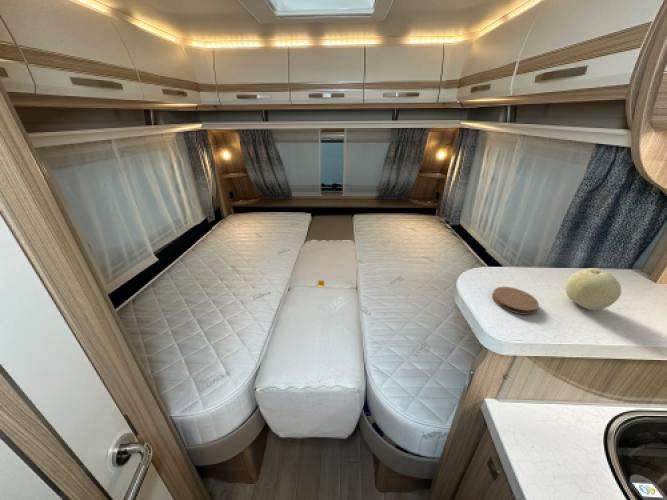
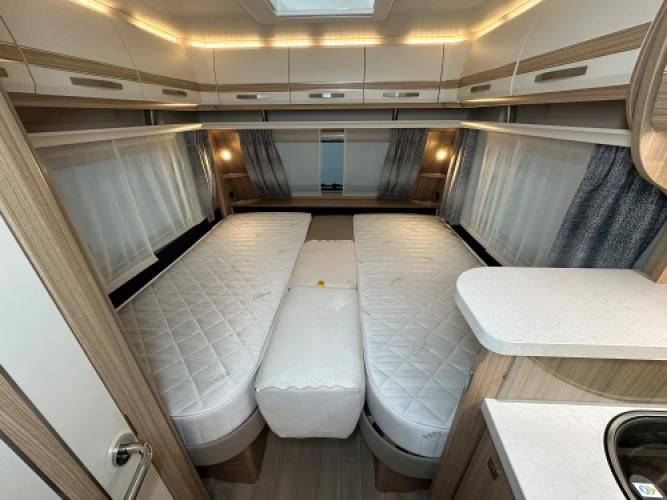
- coaster (514, 299)
- fruit (590, 288)
